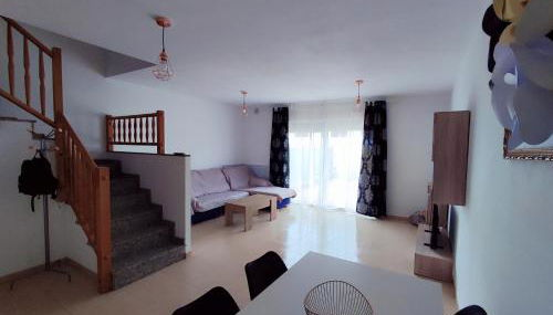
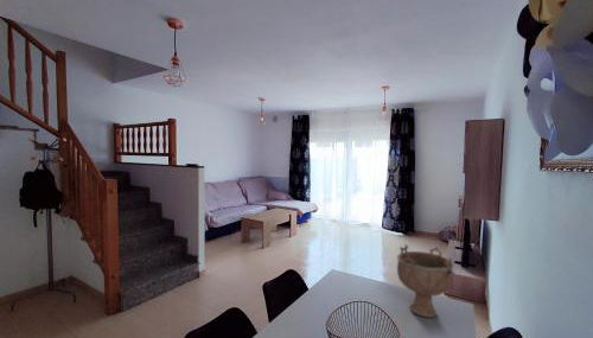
+ decorative bowl (423, 280)
